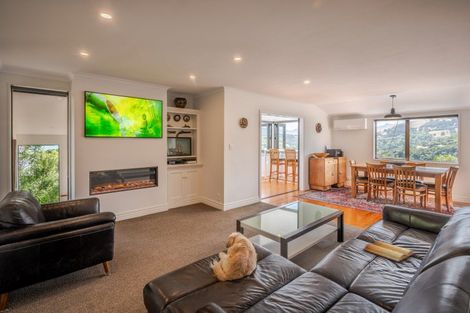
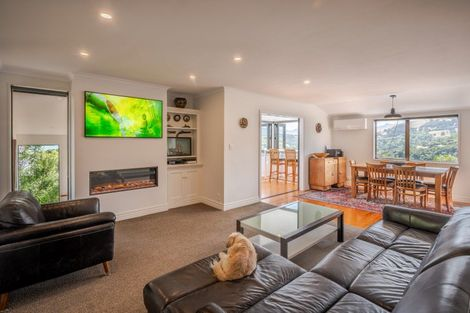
- bible (388, 250)
